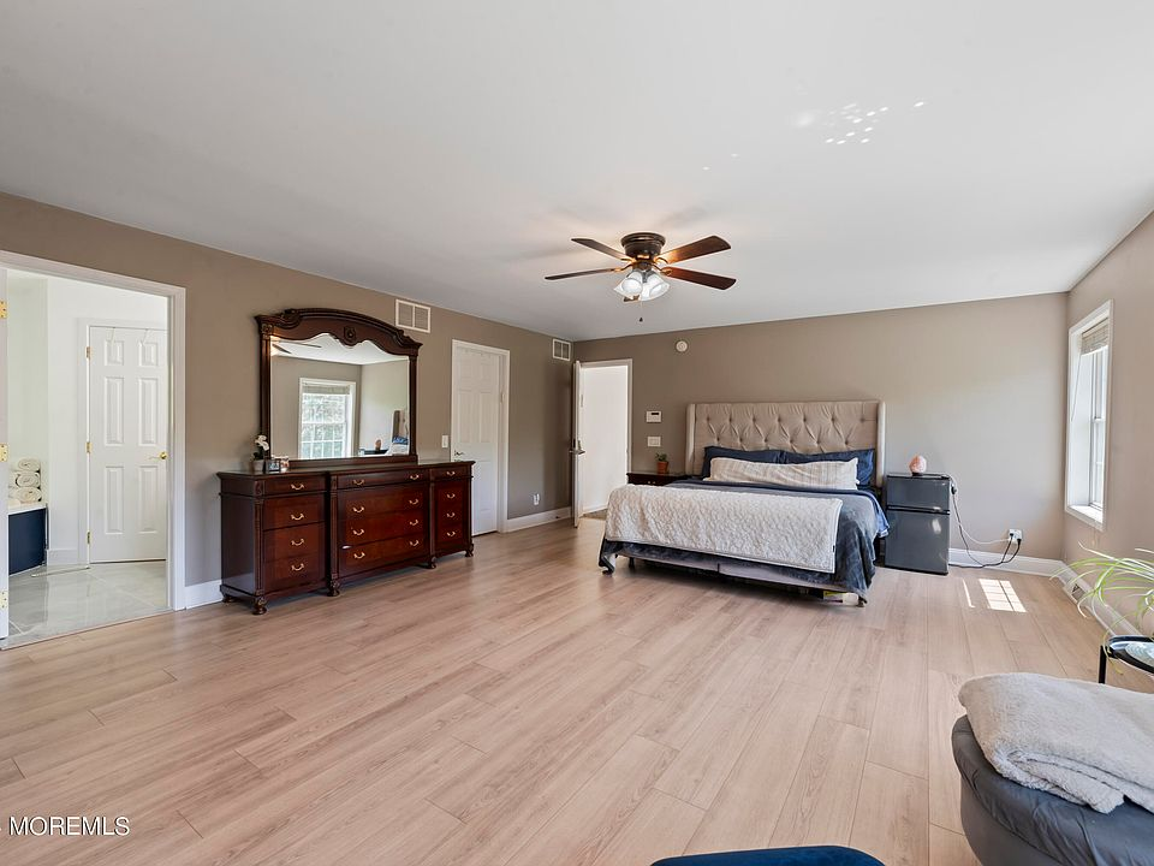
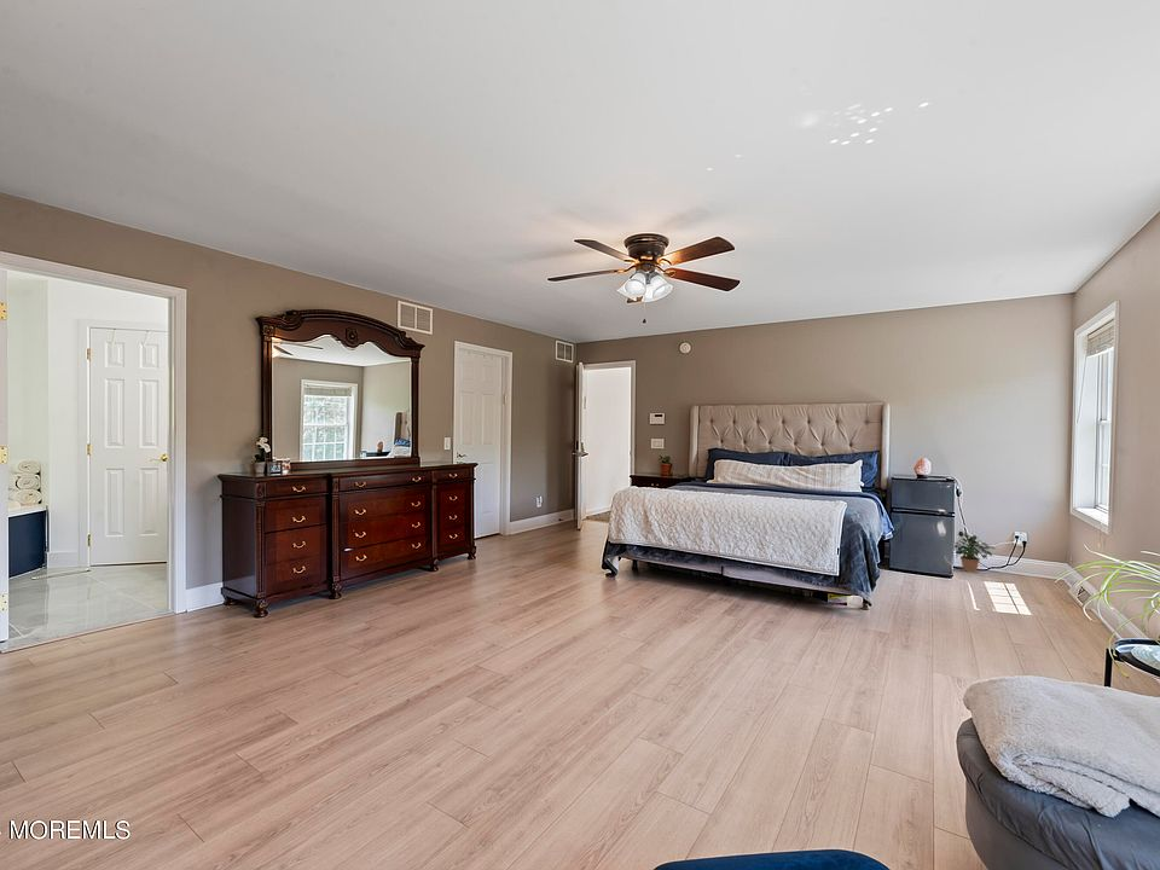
+ potted plant (974, 551)
